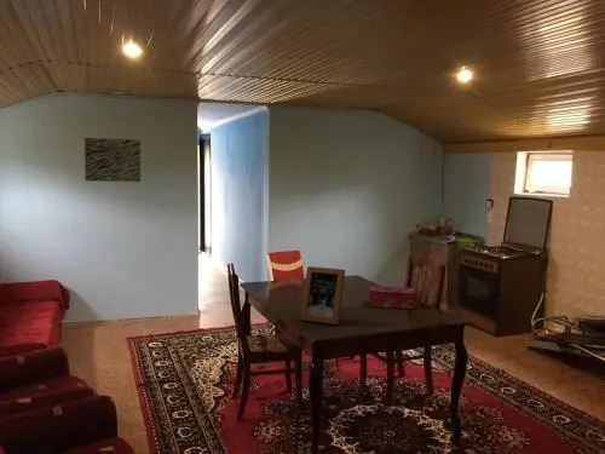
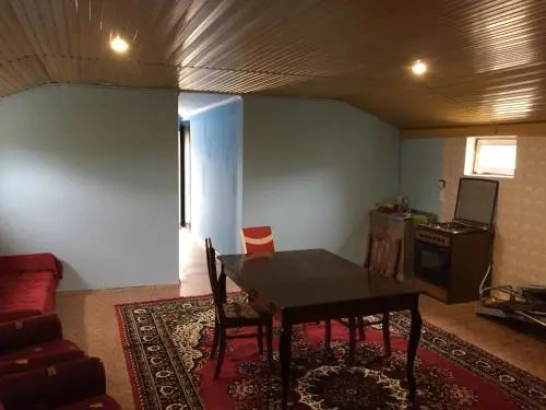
- picture frame (325, 293)
- tissue box (392, 297)
- wall art (113, 160)
